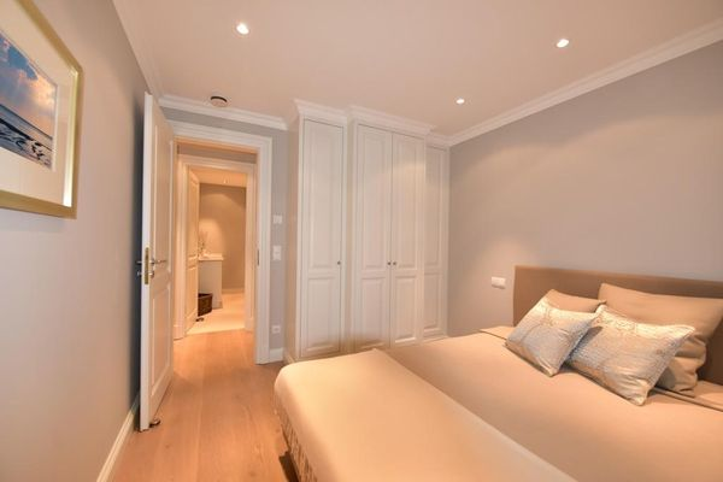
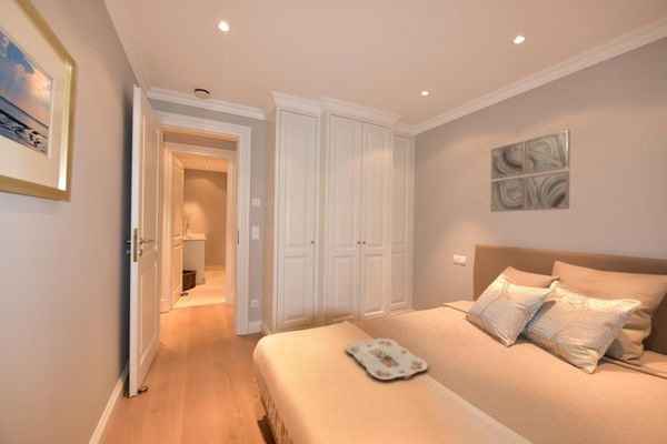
+ wall art (525, 174)
+ serving tray (384, 356)
